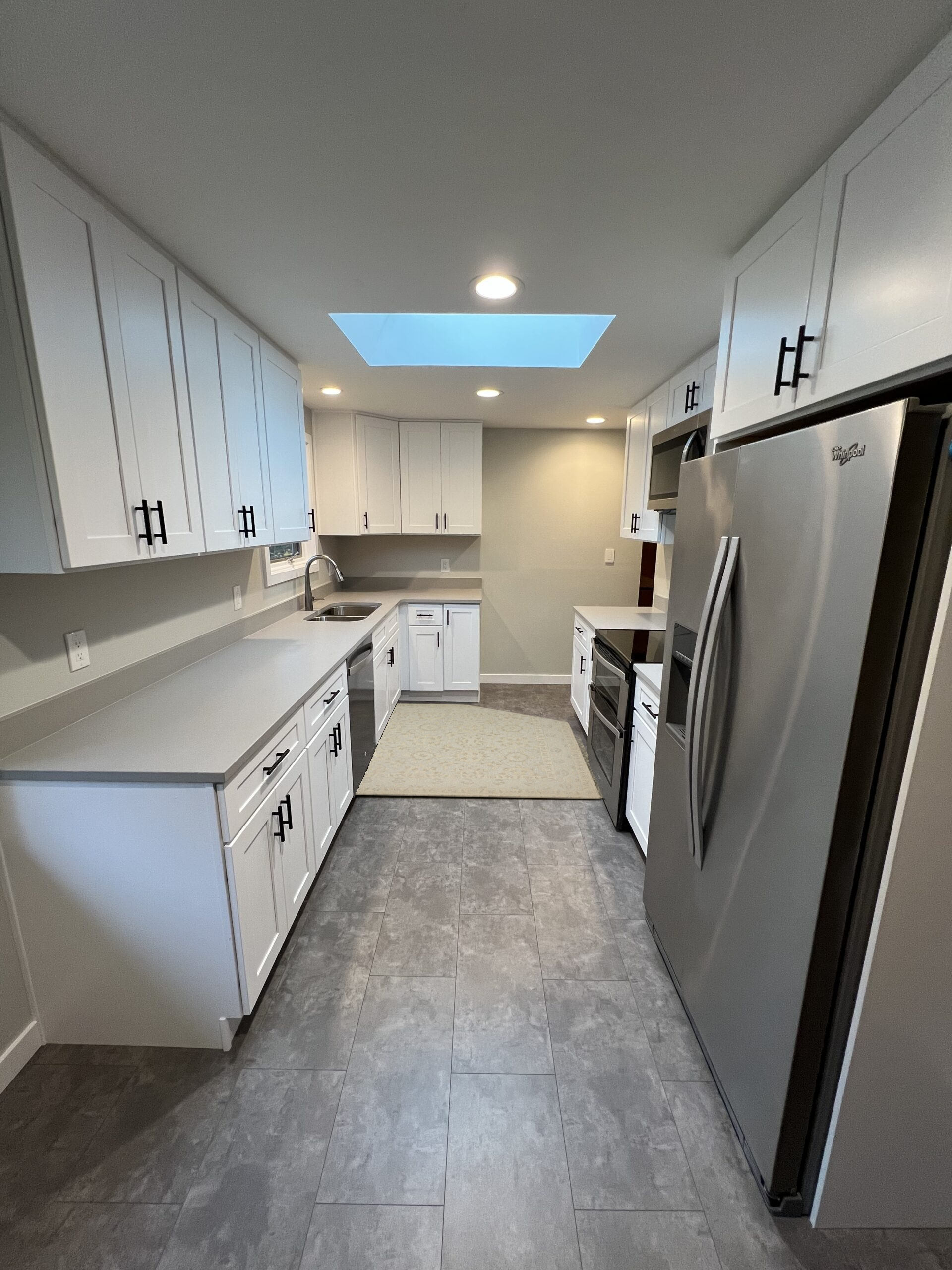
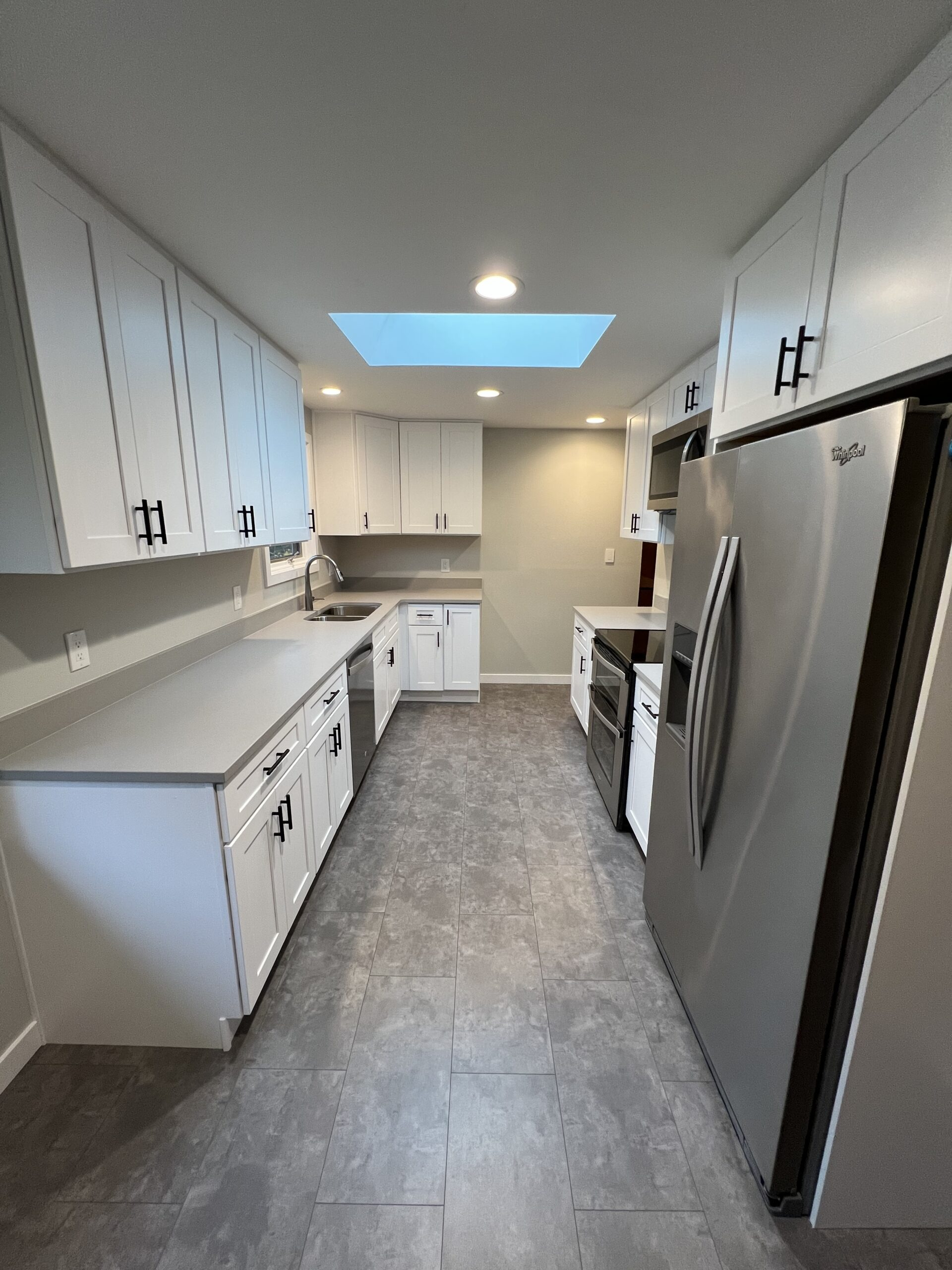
- rug (427, 741)
